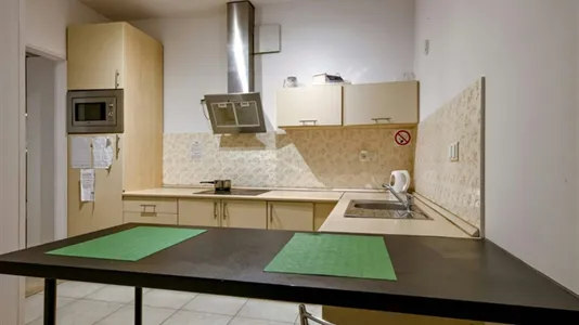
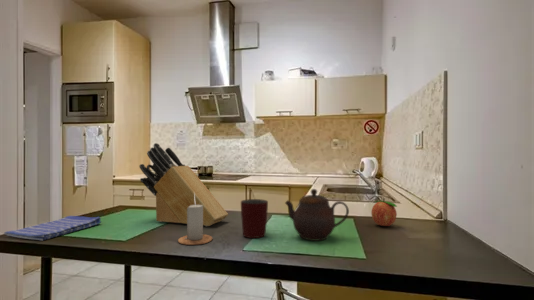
+ fruit (383, 211)
+ dish towel (57, 225)
+ knife block (182, 182)
+ candle (195, 215)
+ mug (255, 217)
+ teapot (316, 212)
